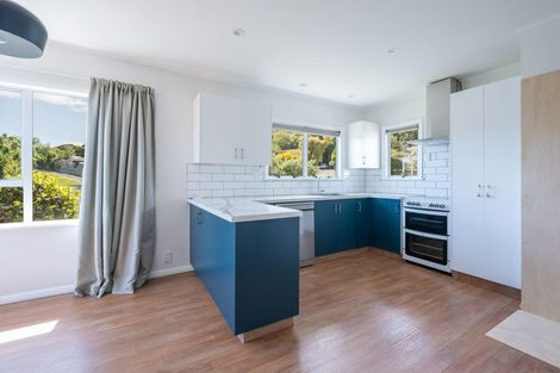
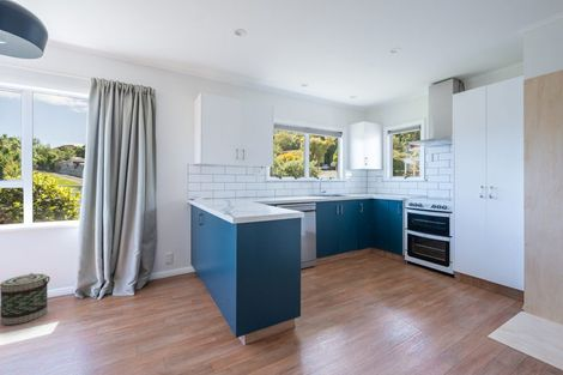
+ basket (25, 296)
